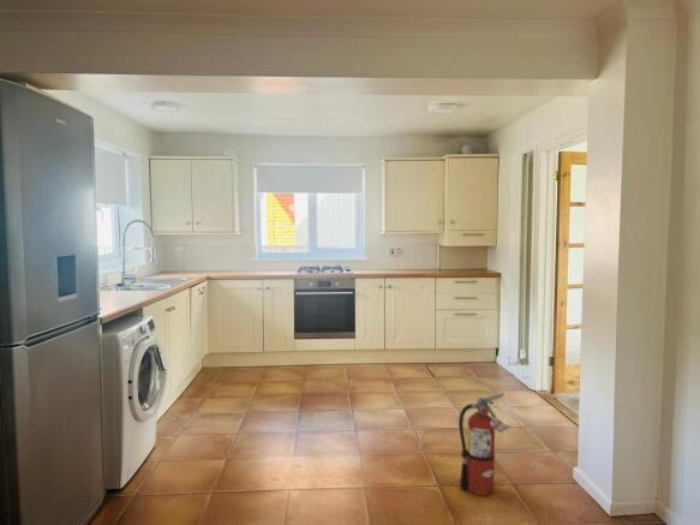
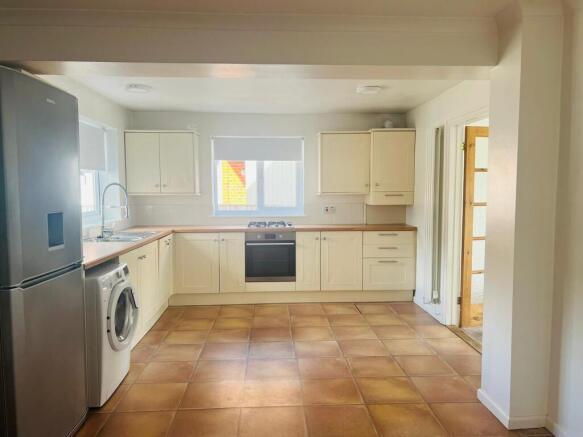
- fire extinguisher (481, 442)
